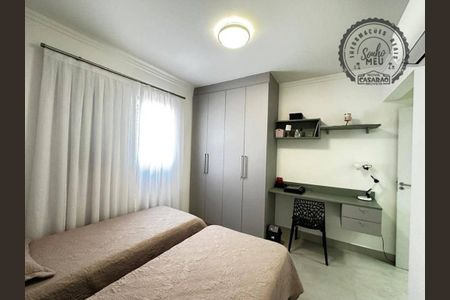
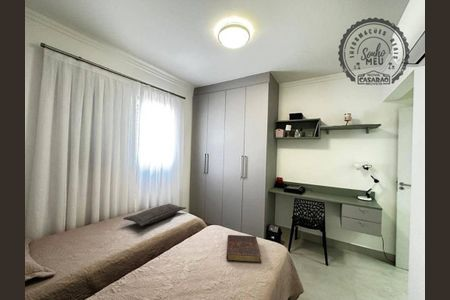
+ book (242, 247)
+ pillow (157, 213)
